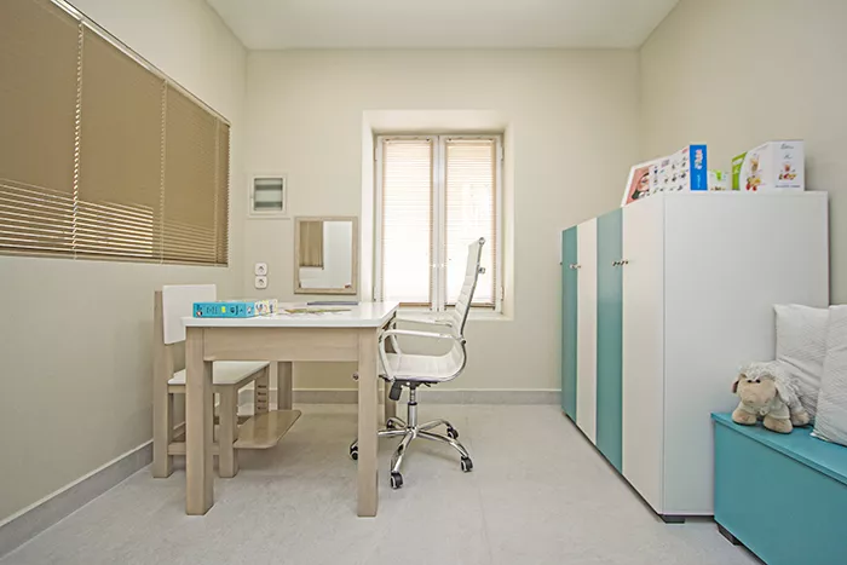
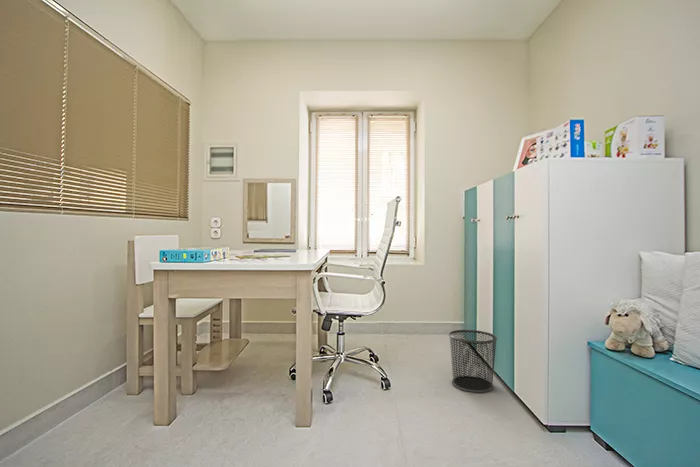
+ waste bin (472, 360)
